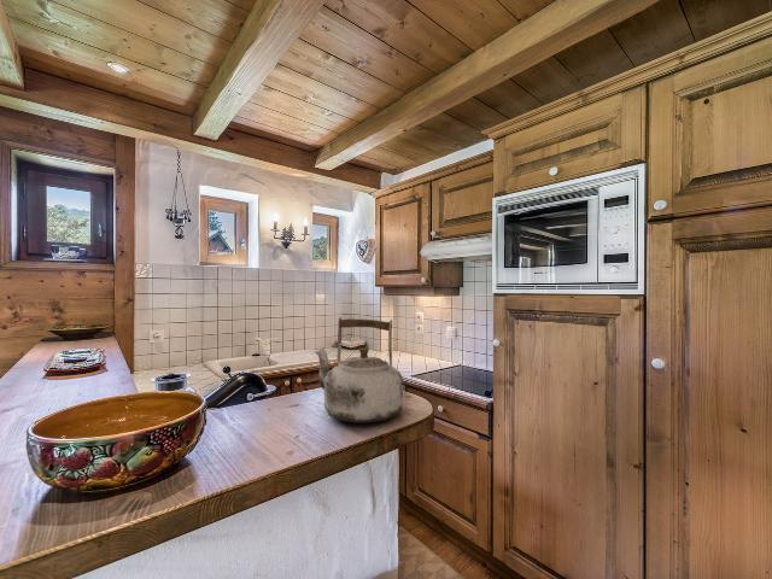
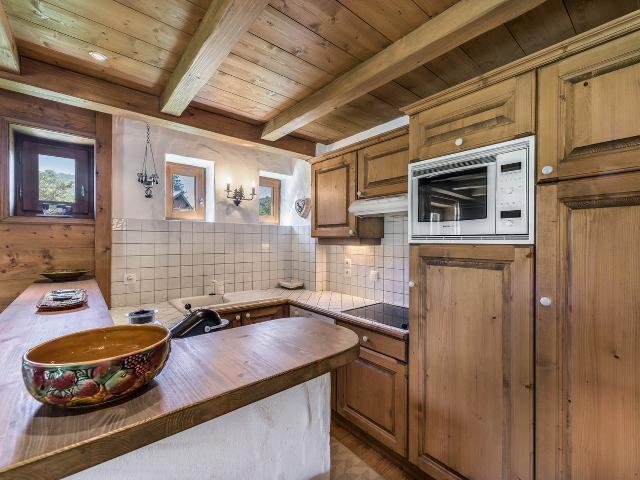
- kettle (355, 364)
